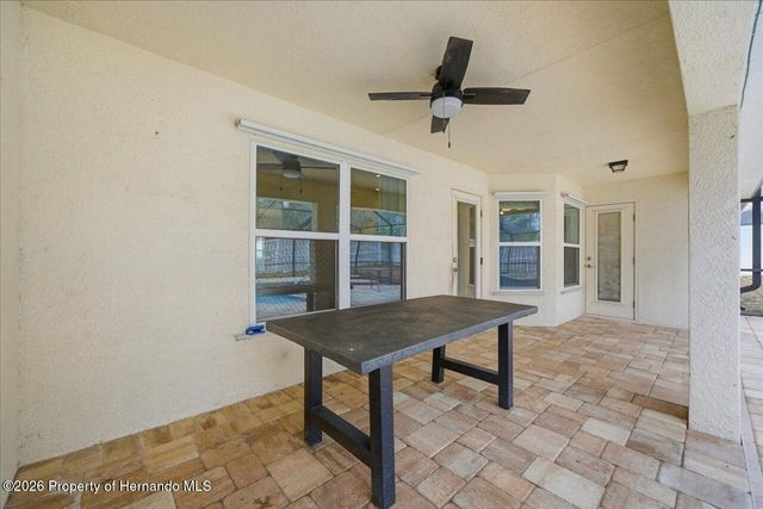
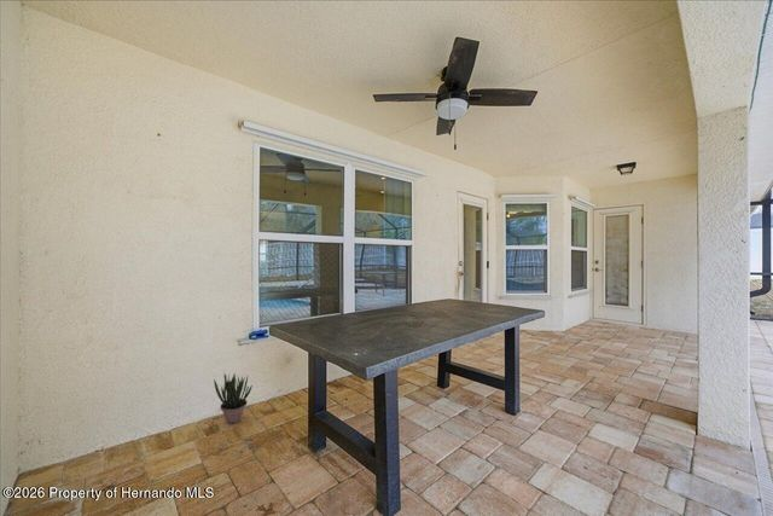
+ potted plant (233, 396)
